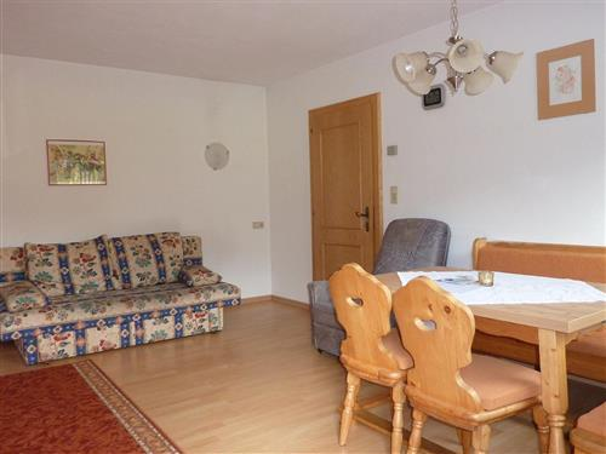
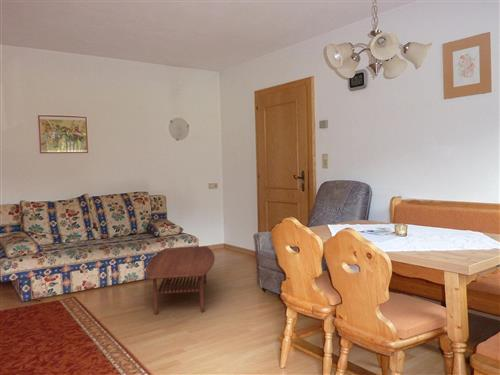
+ coffee table (182, 278)
